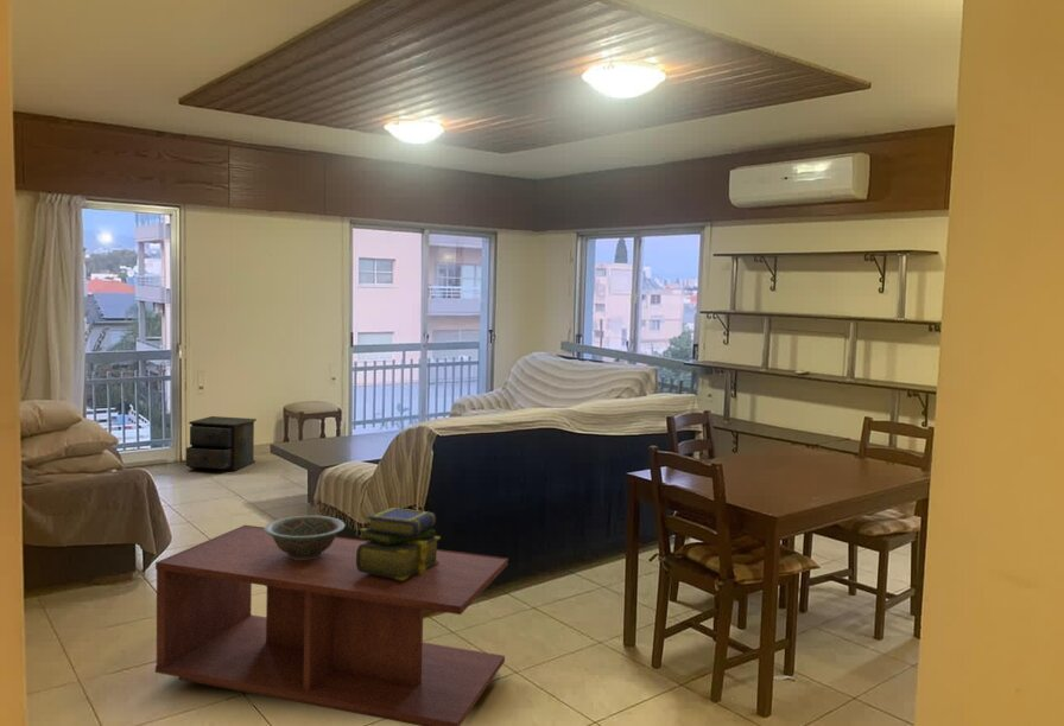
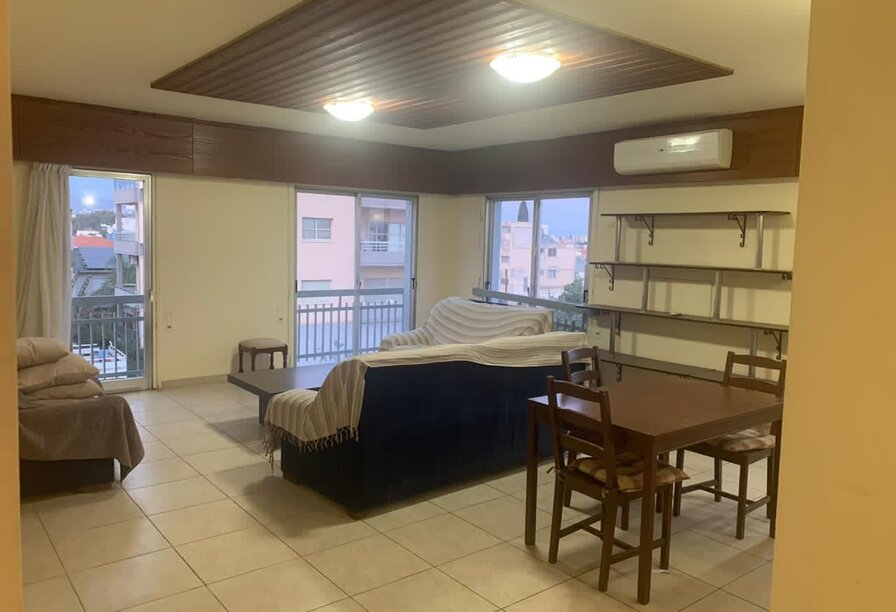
- coffee table (336, 619)
- nightstand (221, 442)
- decorative bowl (304, 540)
- stack of books (399, 539)
